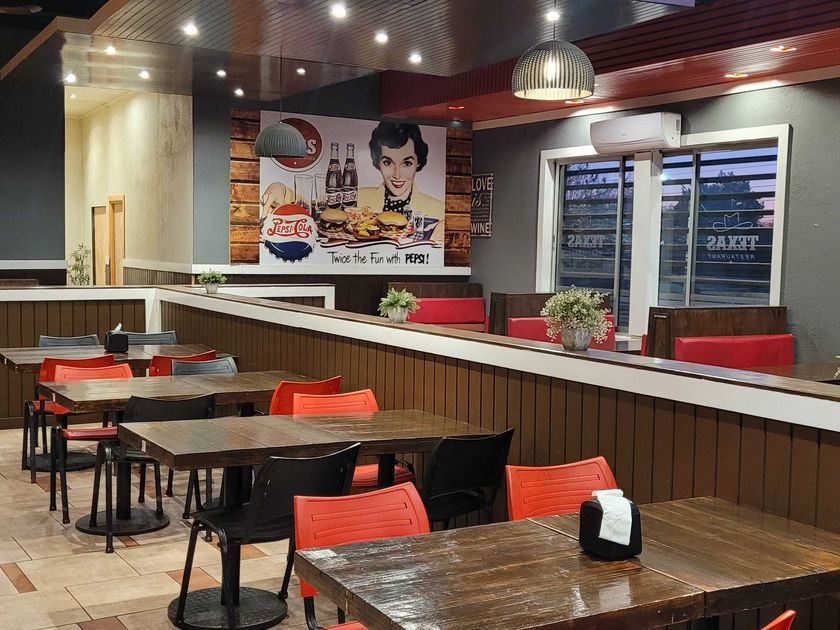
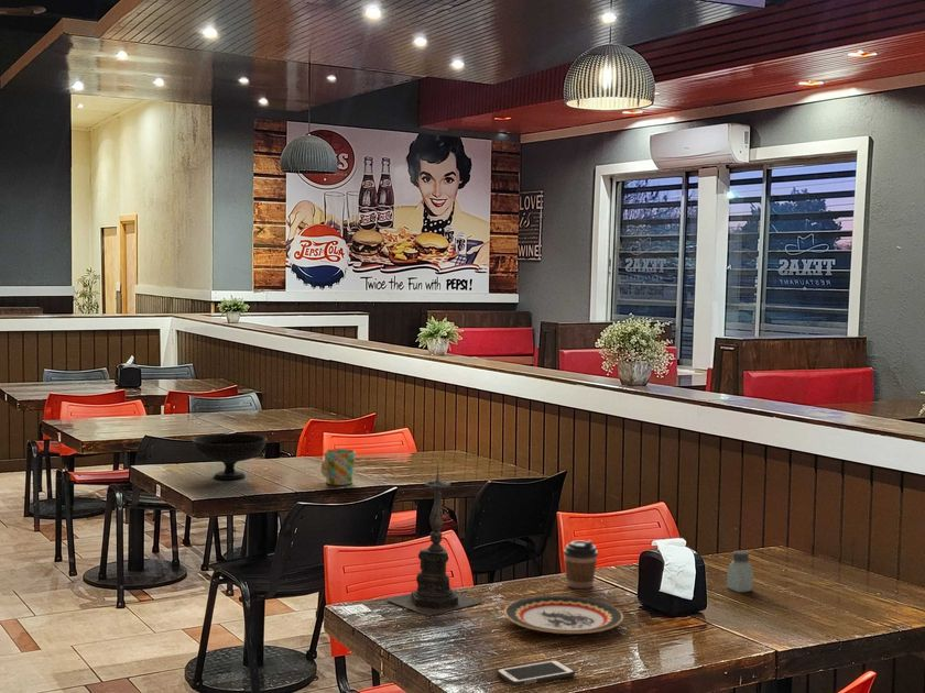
+ plate (563, 617)
+ coffee cup (580, 562)
+ cell phone (535, 672)
+ candle holder (435, 531)
+ saltshaker (740, 571)
+ bowl (229, 458)
+ mug (336, 468)
